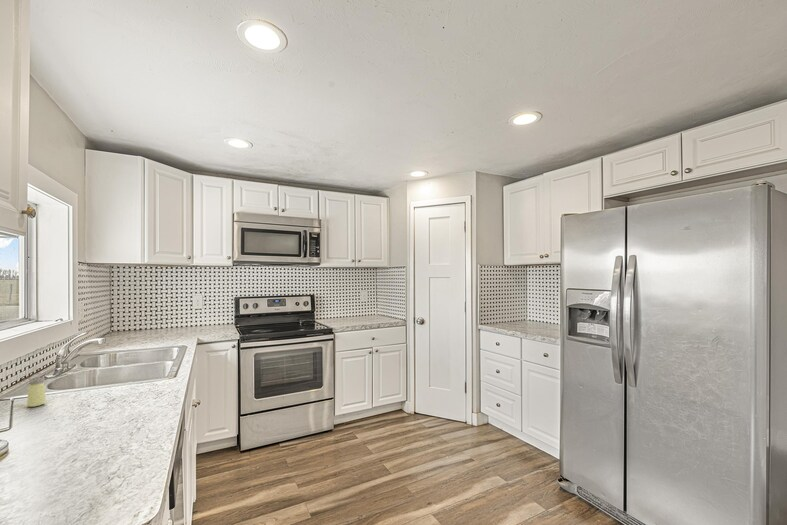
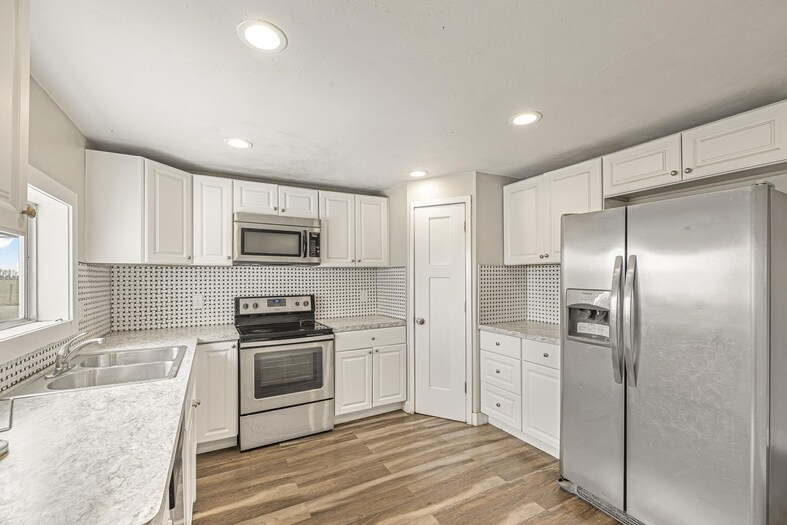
- saltshaker (36, 391)
